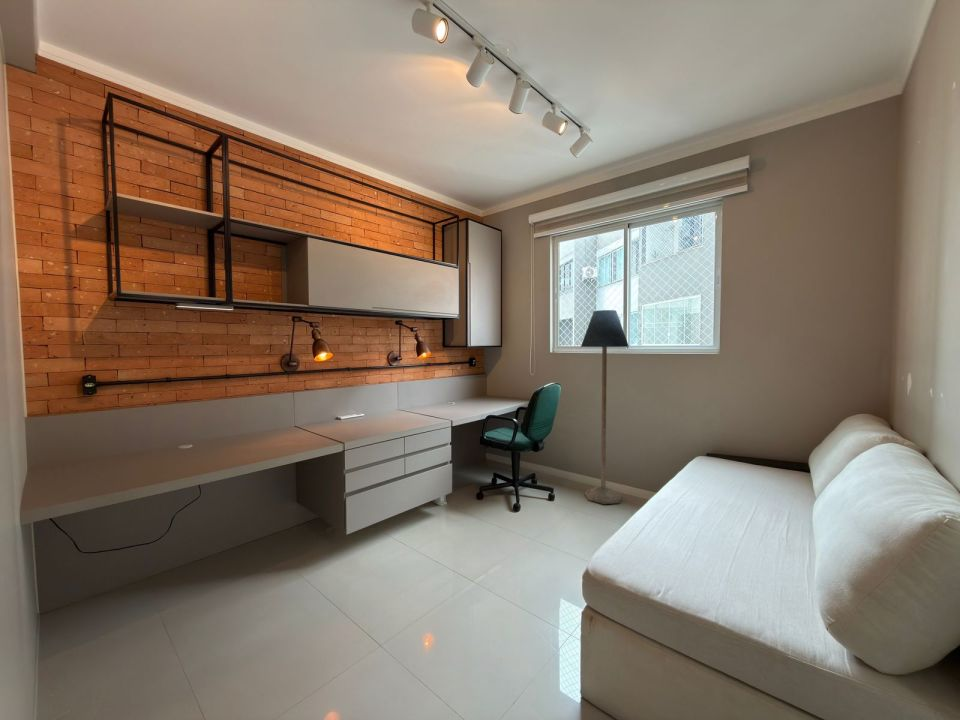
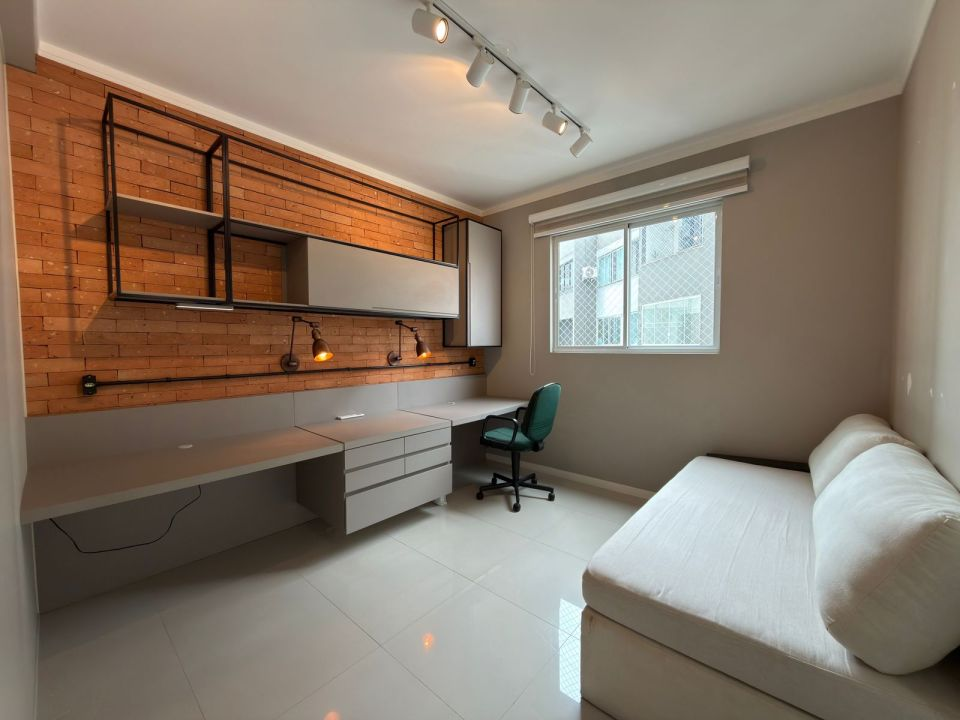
- floor lamp (604, 404)
